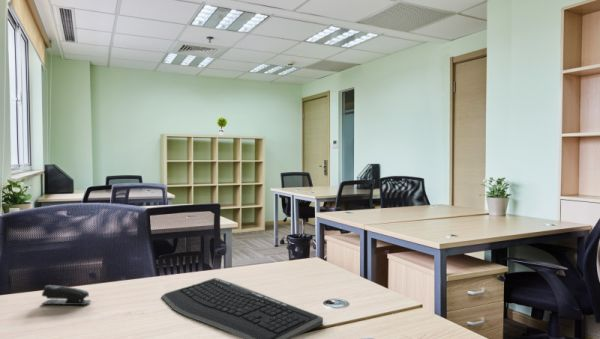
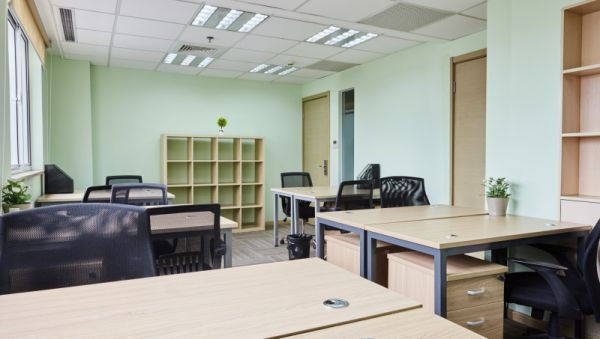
- stapler (66, 294)
- keyboard (235, 304)
